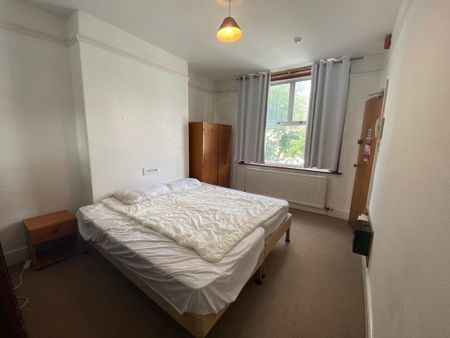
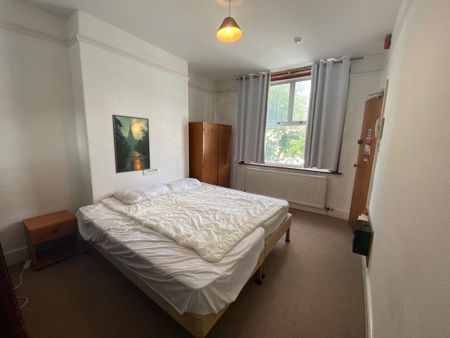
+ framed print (133, 144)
